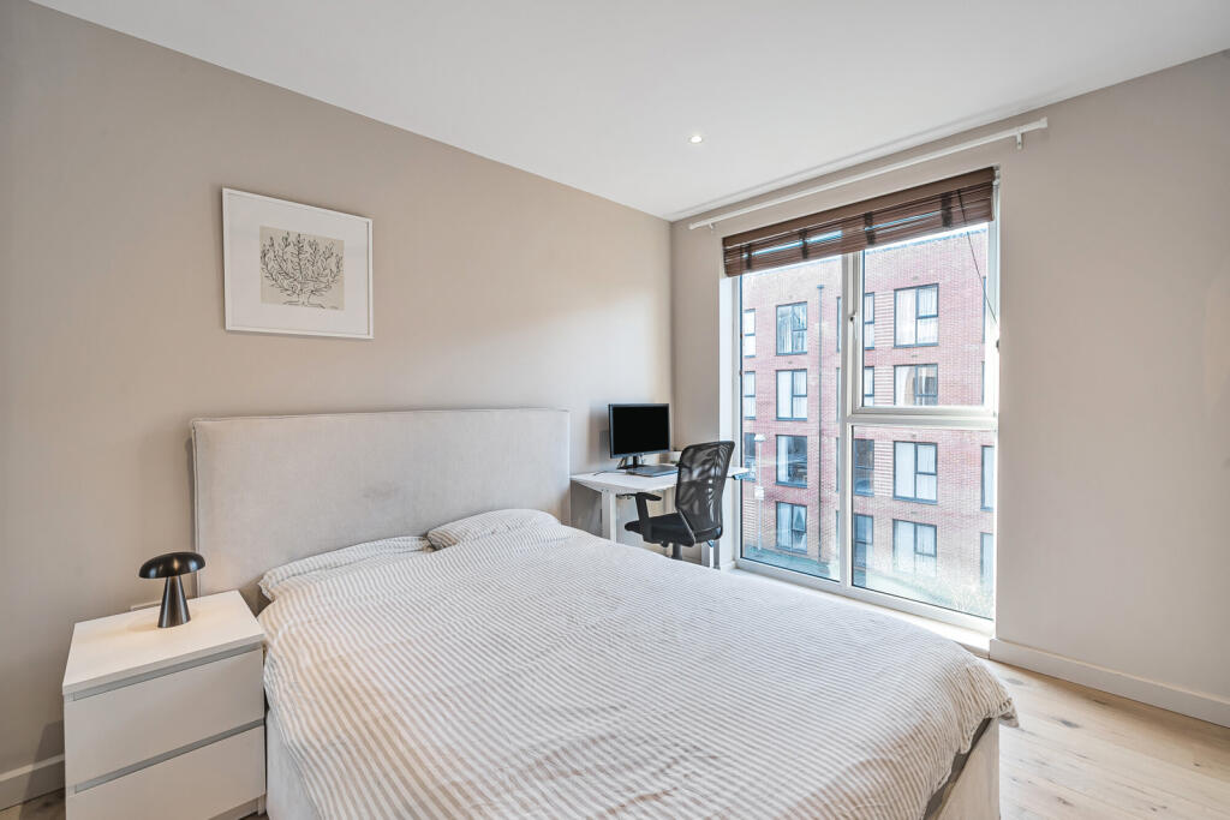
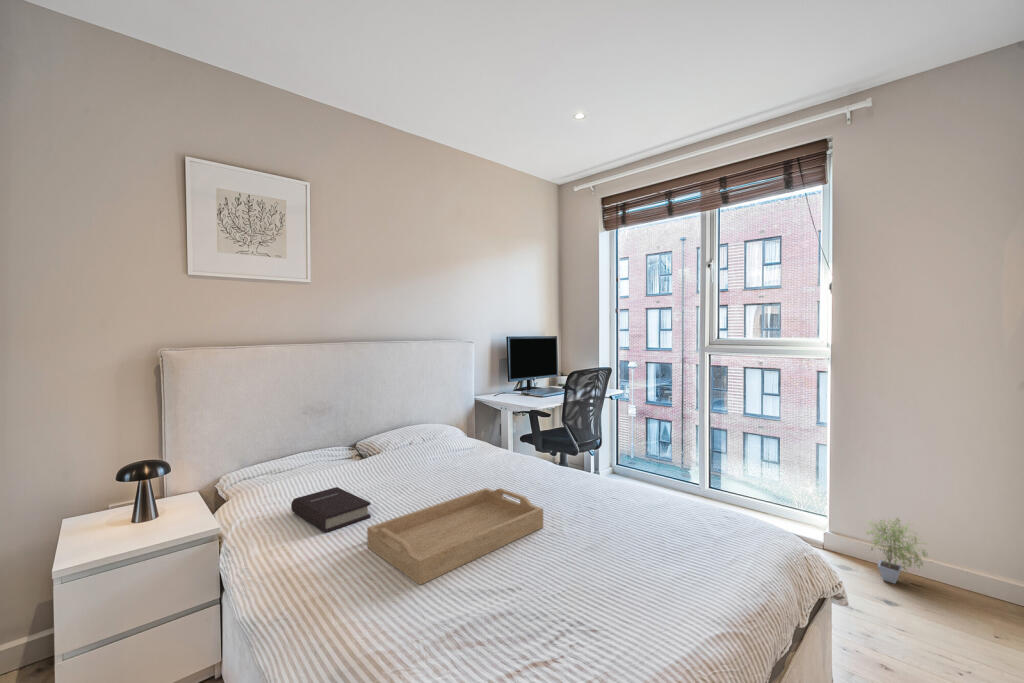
+ potted plant (894, 546)
+ serving tray (459, 524)
+ book (330, 508)
